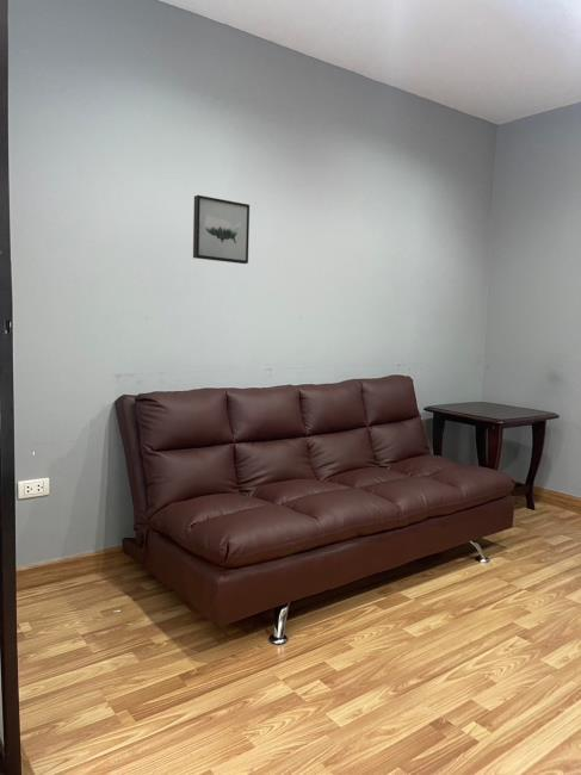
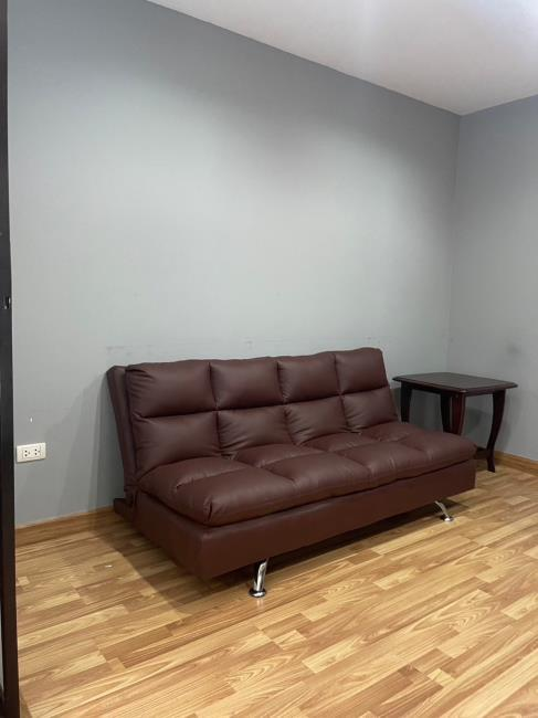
- wall art (222, 230)
